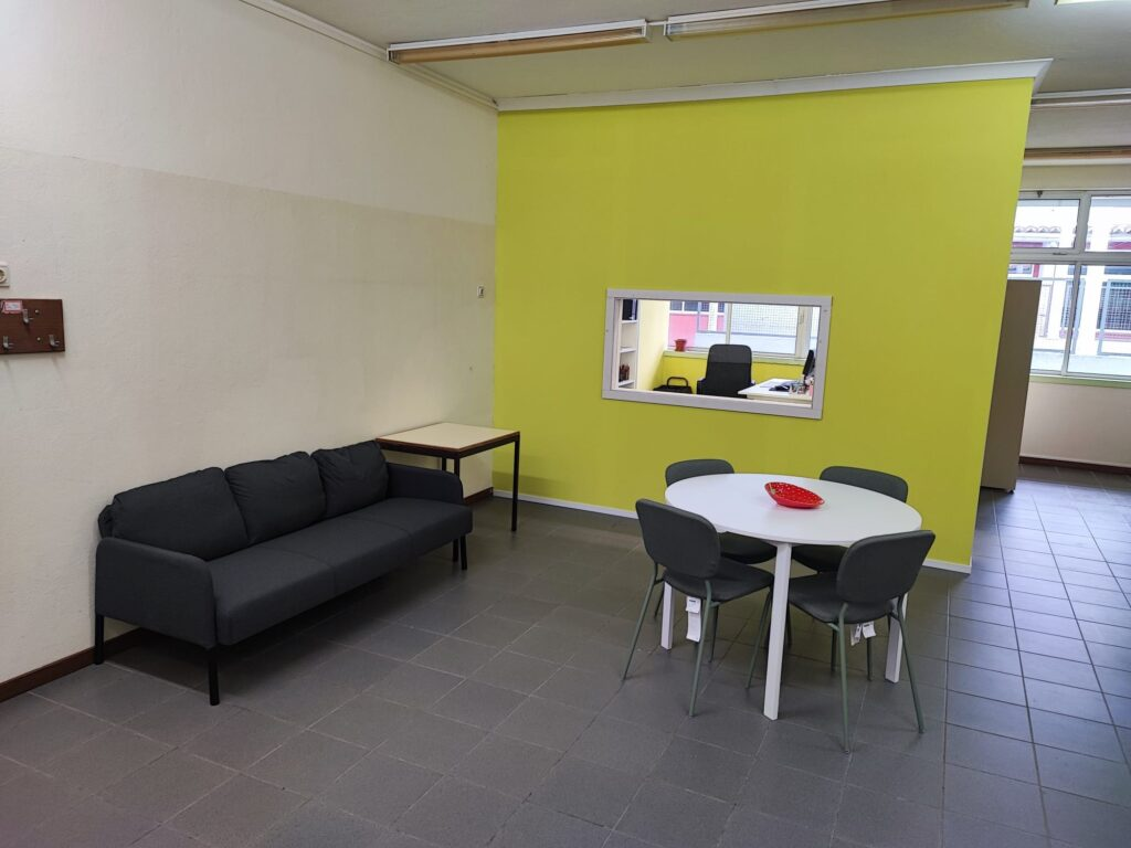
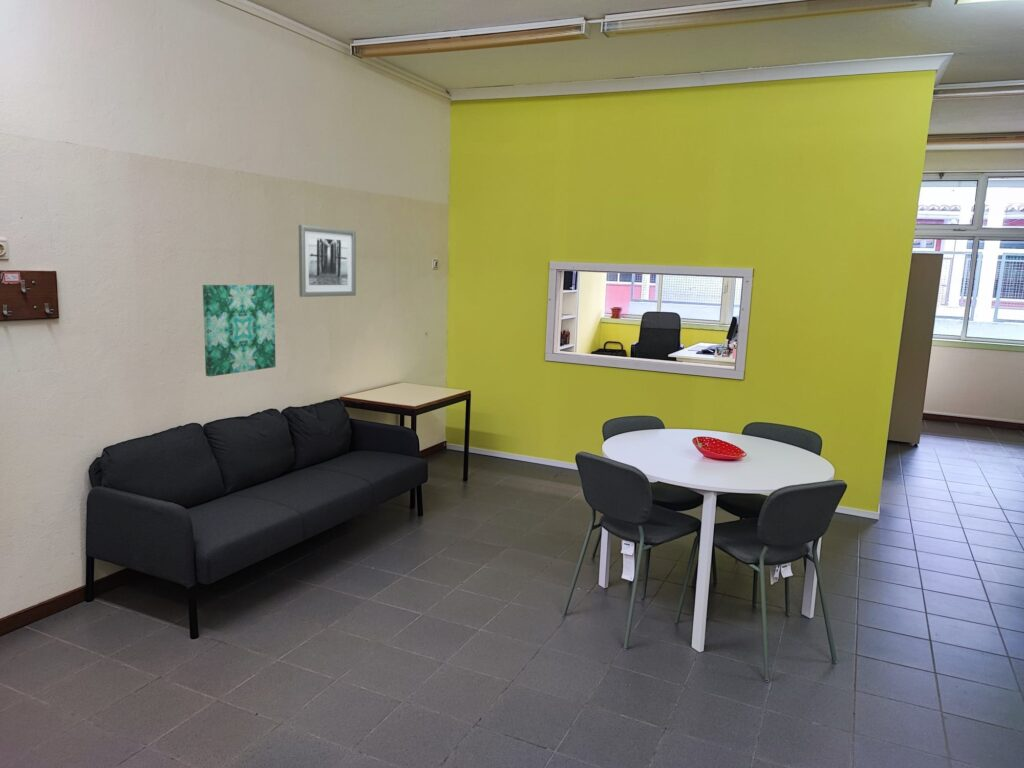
+ wall art (328, 262)
+ wall art (241, 328)
